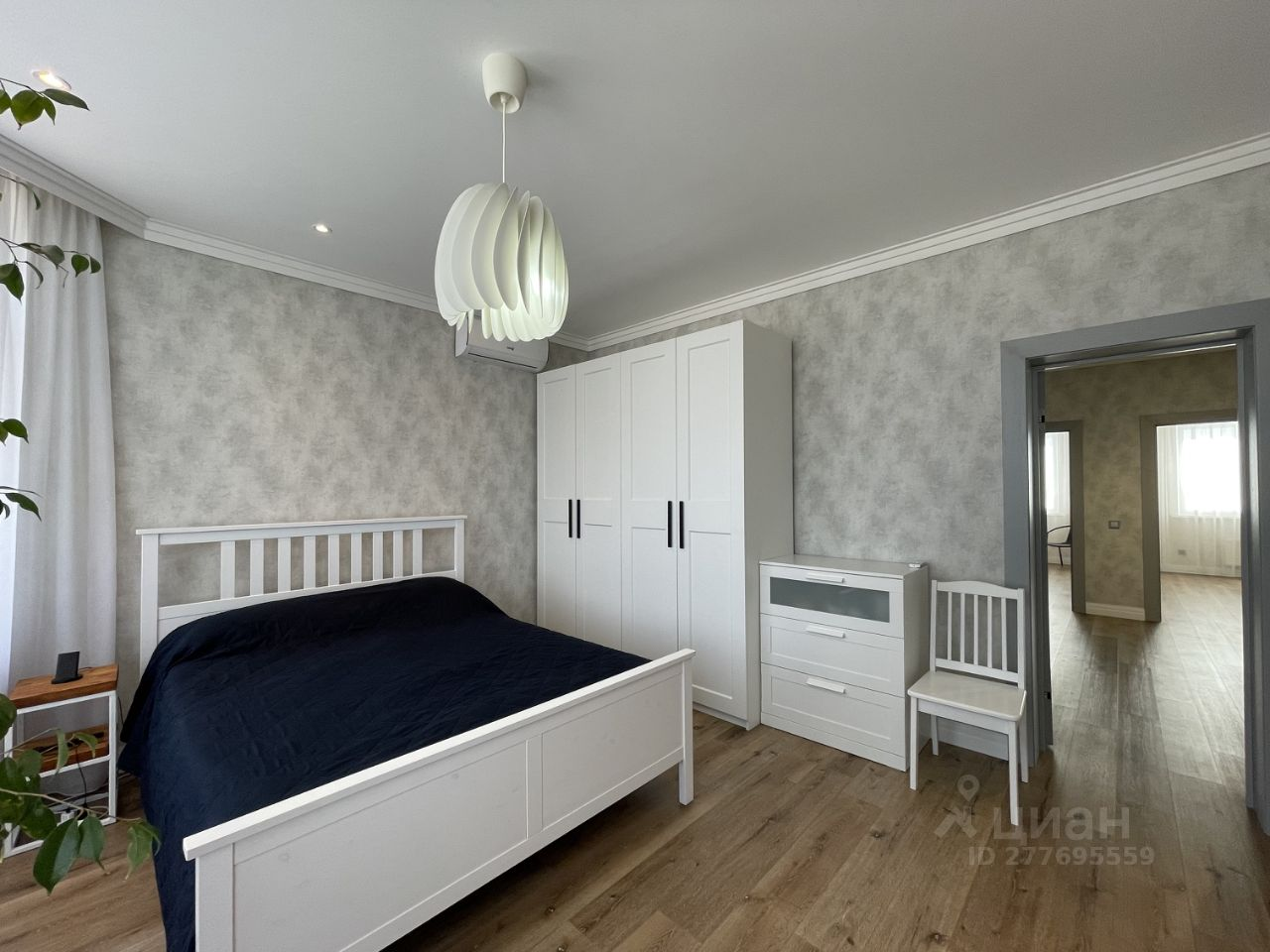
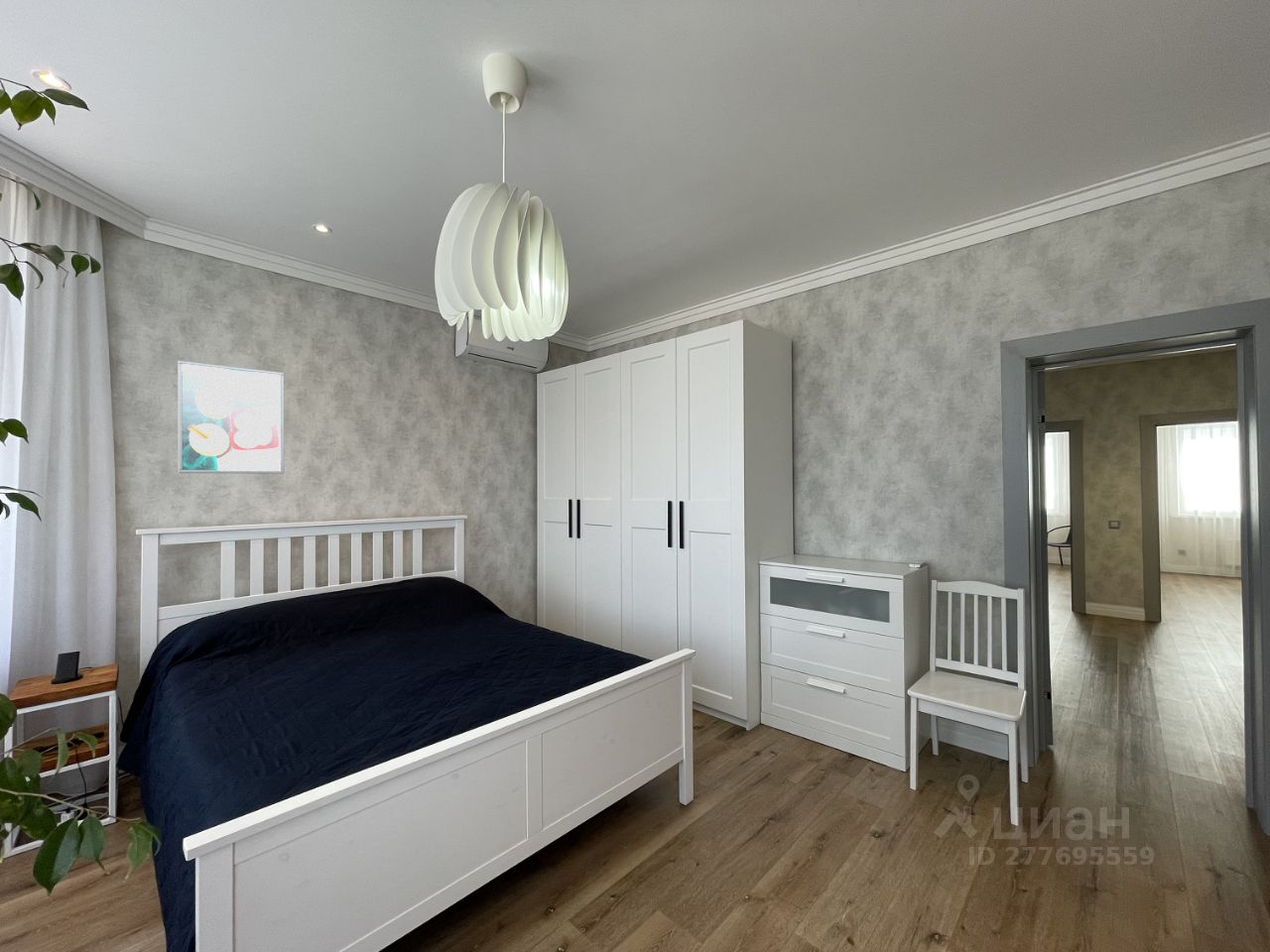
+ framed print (233, 419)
